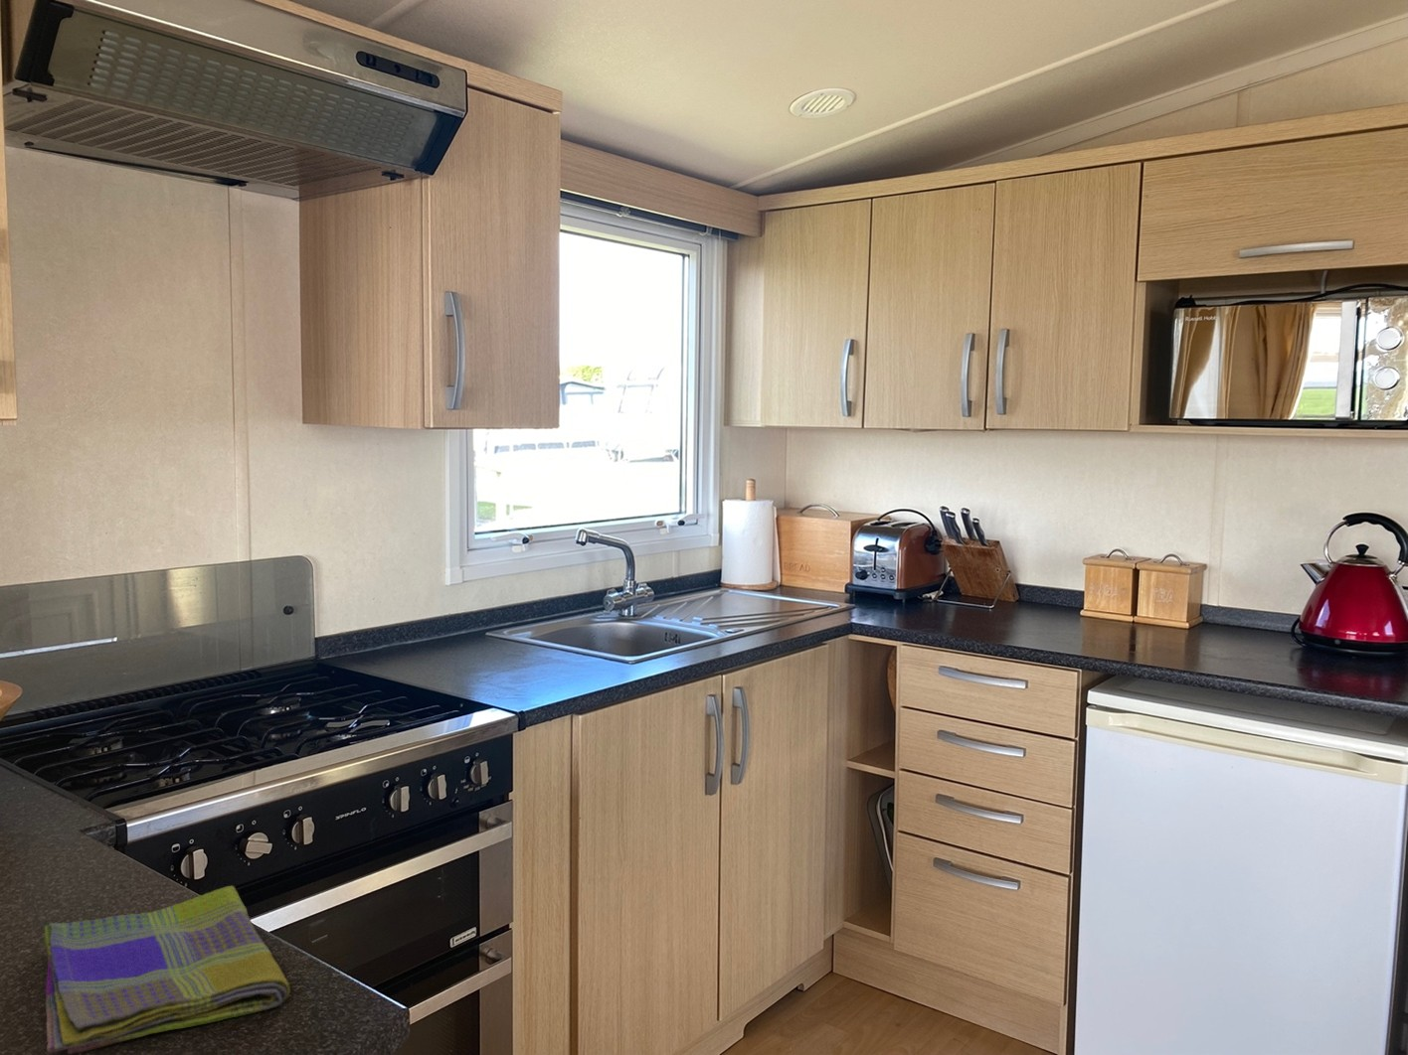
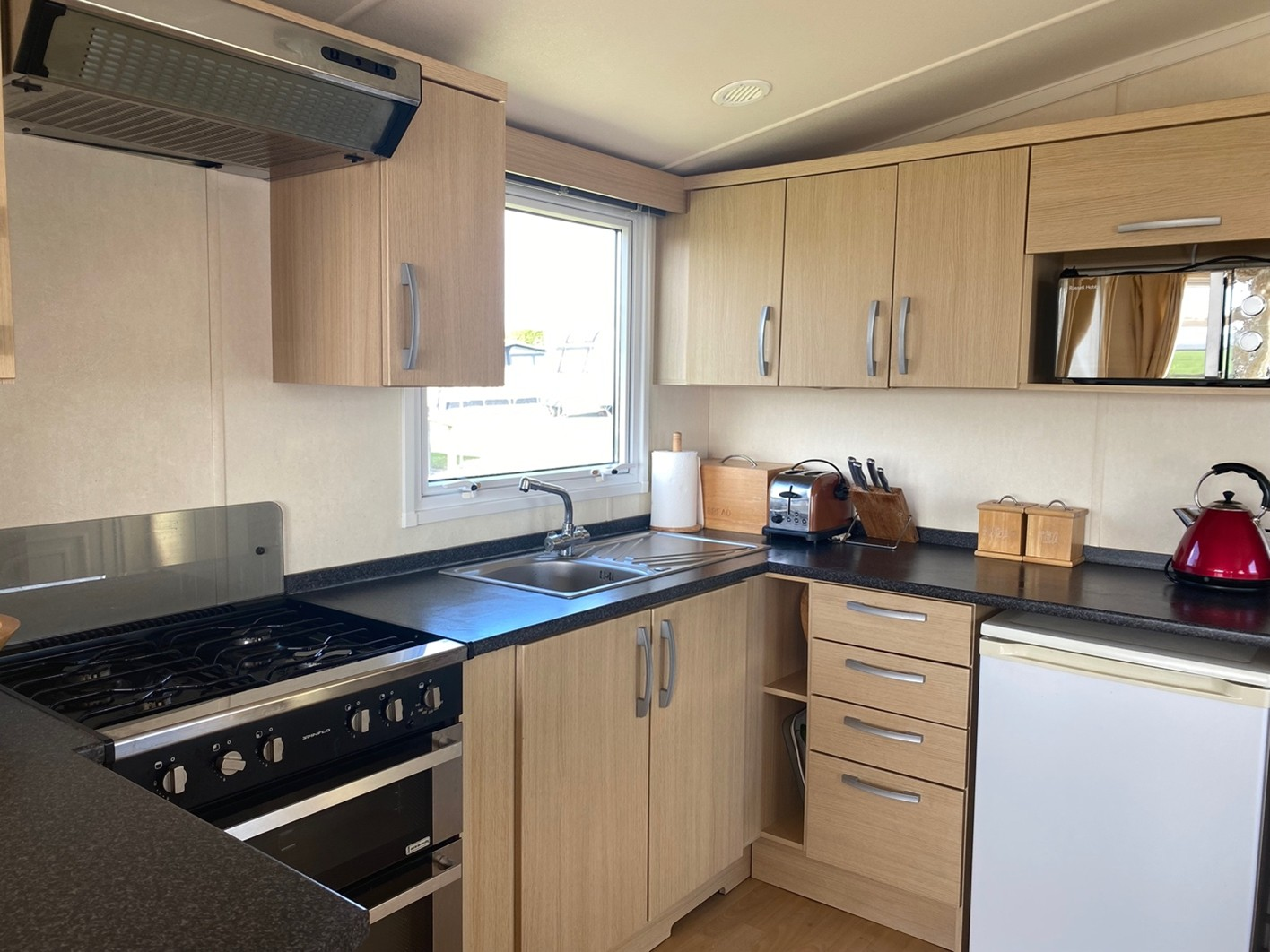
- dish towel (161, 960)
